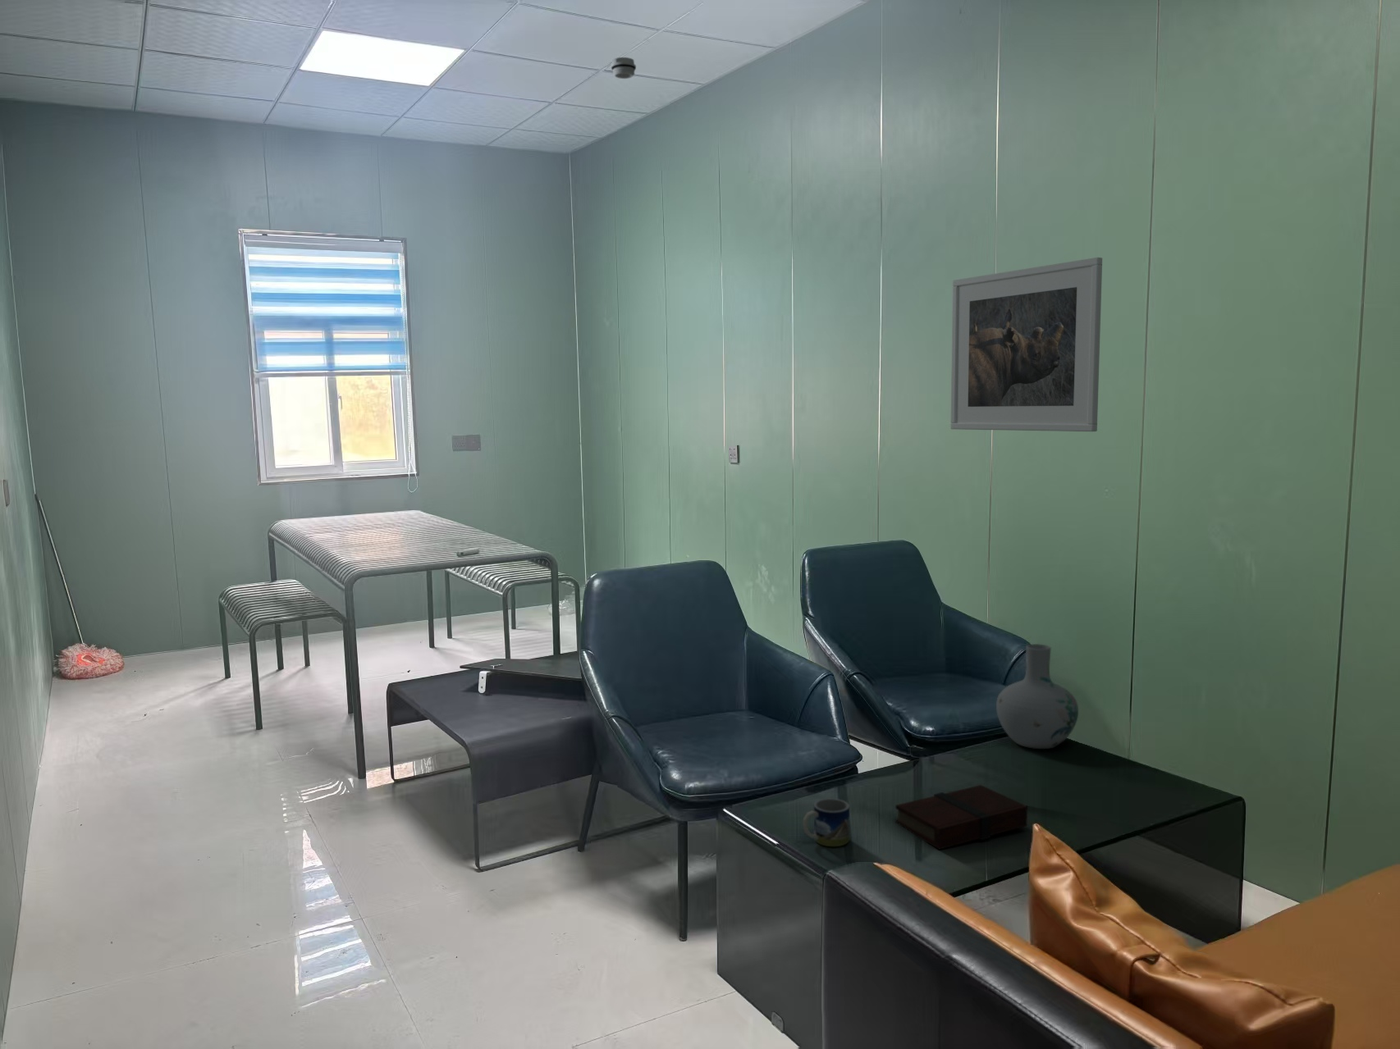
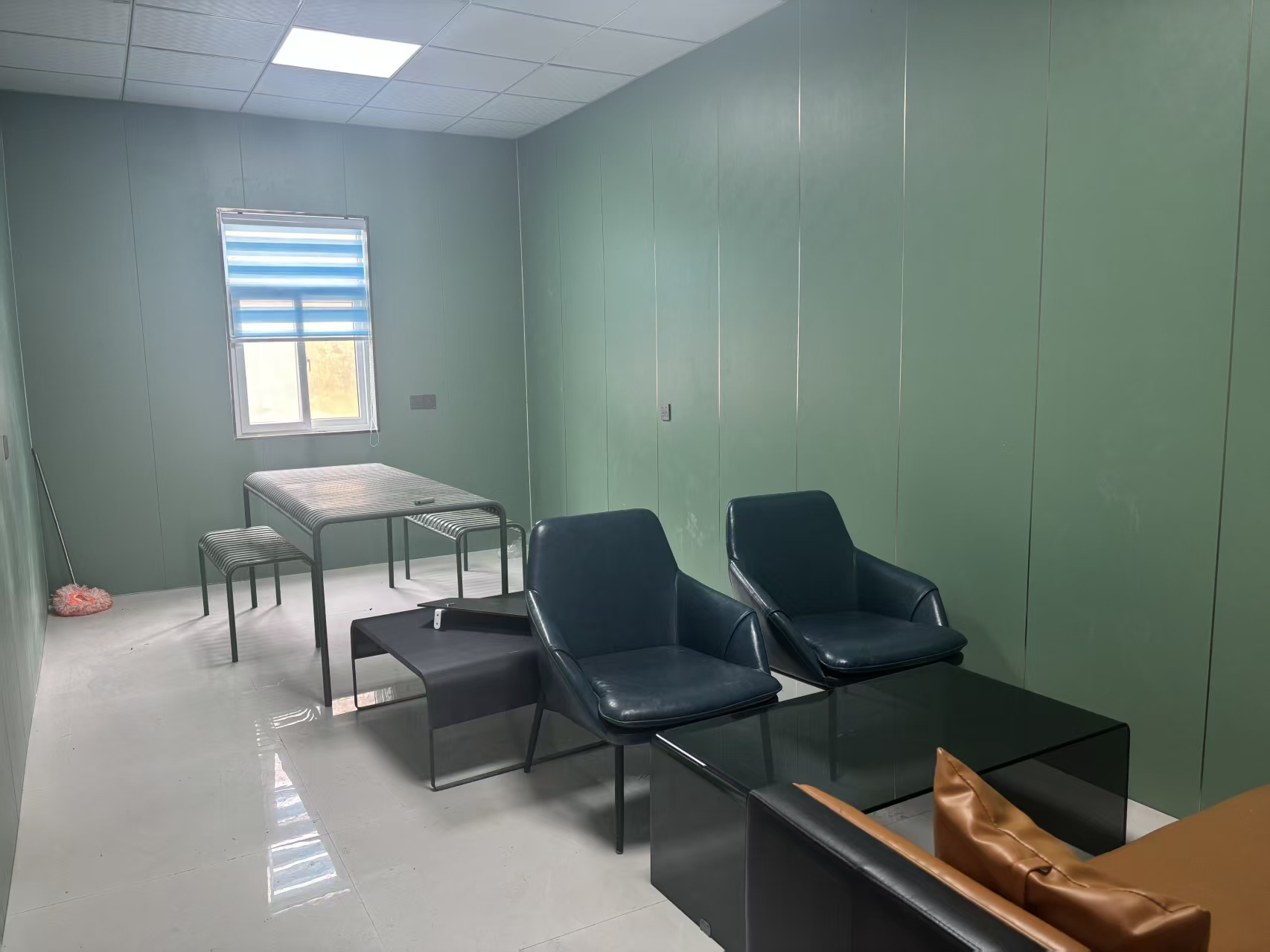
- vase (1036, 694)
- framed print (1020, 350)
- mug (825, 823)
- smoke detector (623, 68)
- book (960, 815)
